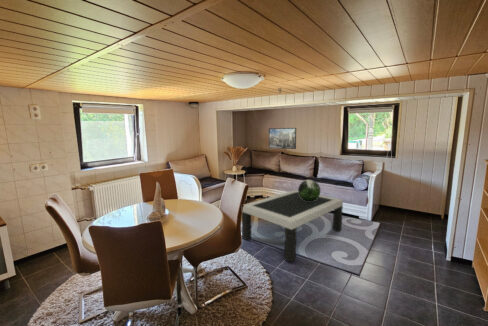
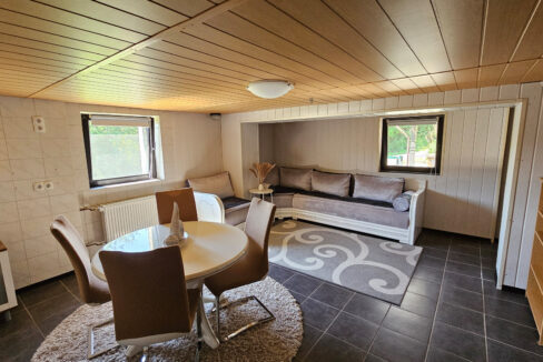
- coffee table (293, 218)
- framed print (281, 138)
- decorative sphere (309, 190)
